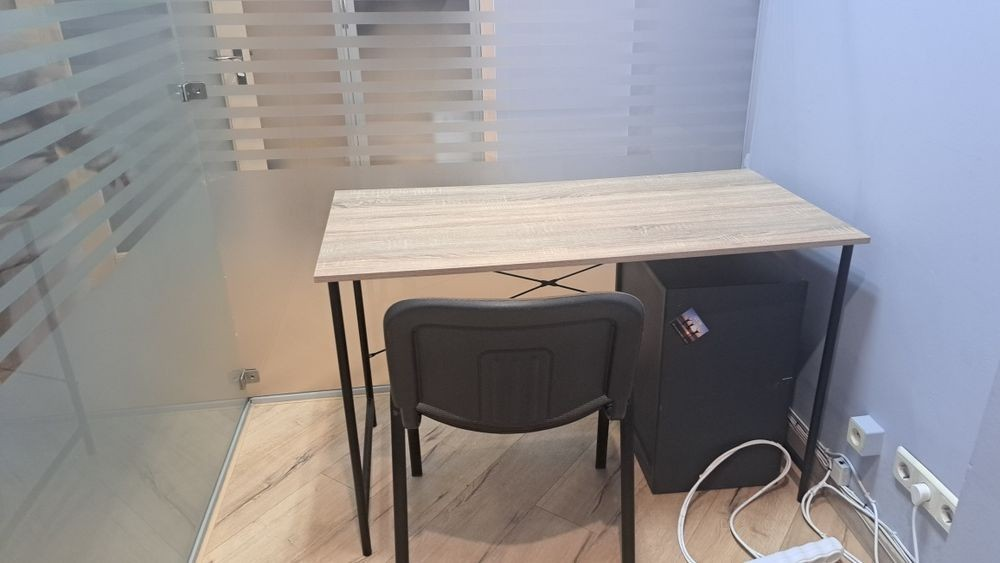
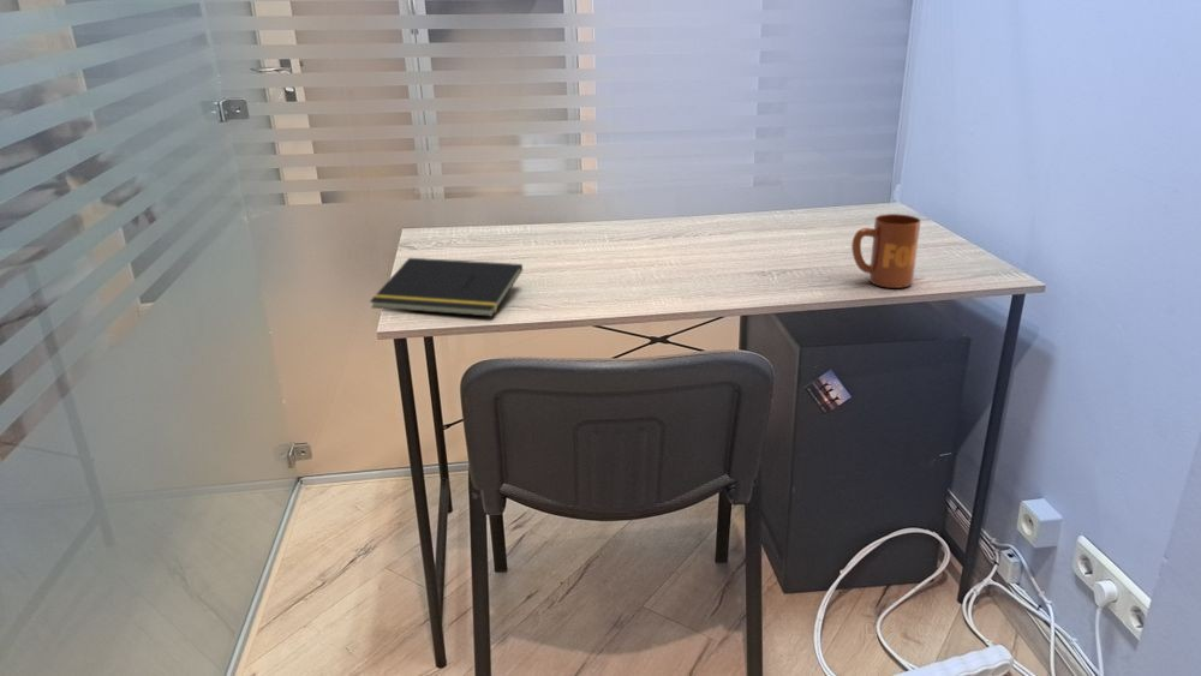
+ notepad (448, 285)
+ mug (883, 251)
